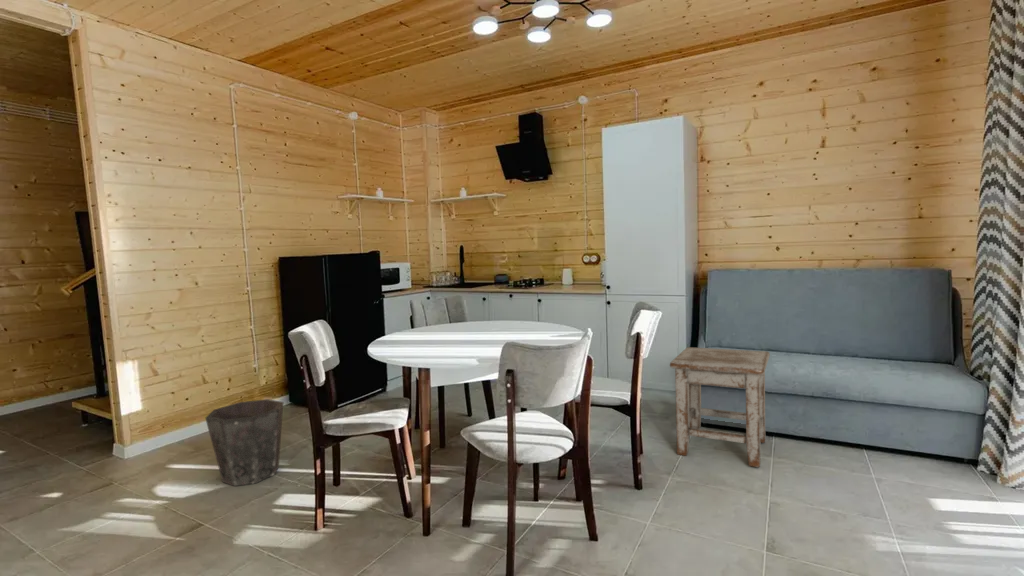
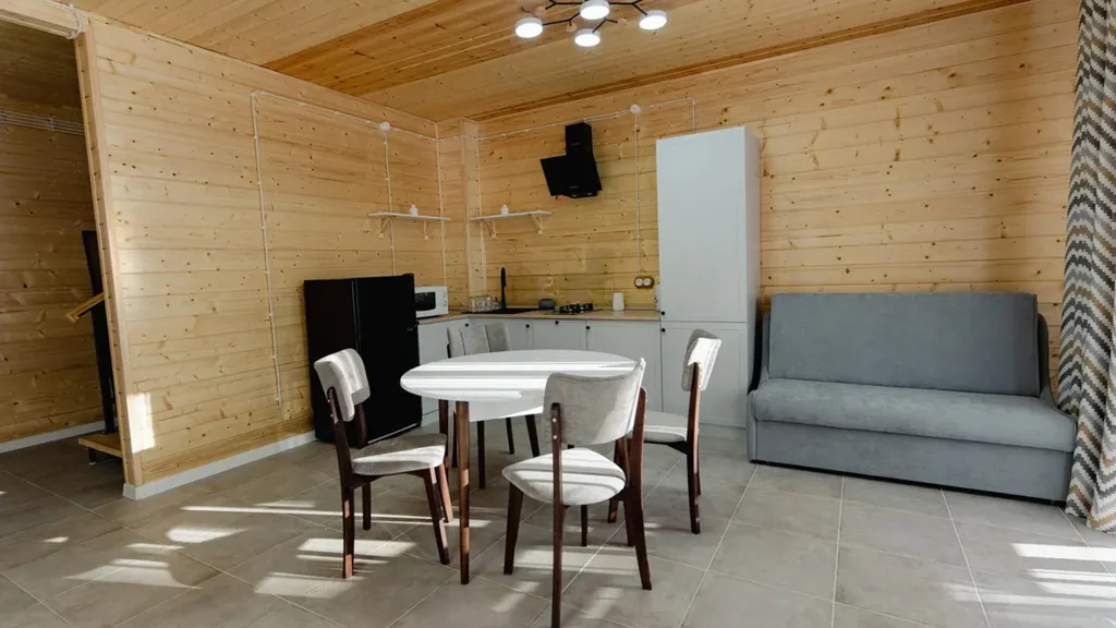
- waste bin (248, 442)
- stool (721, 410)
